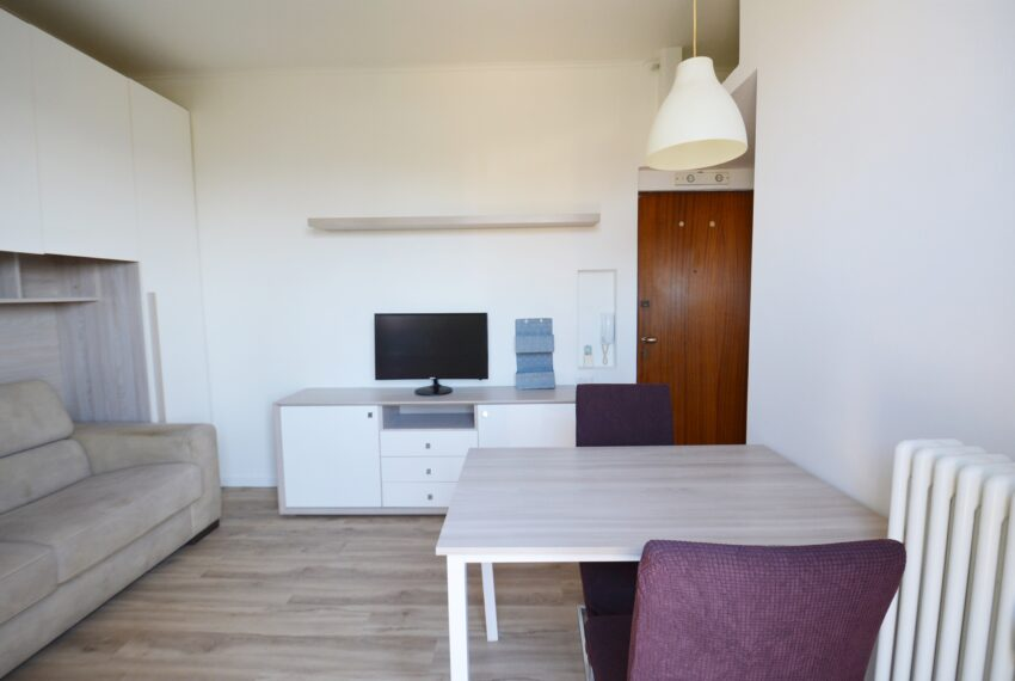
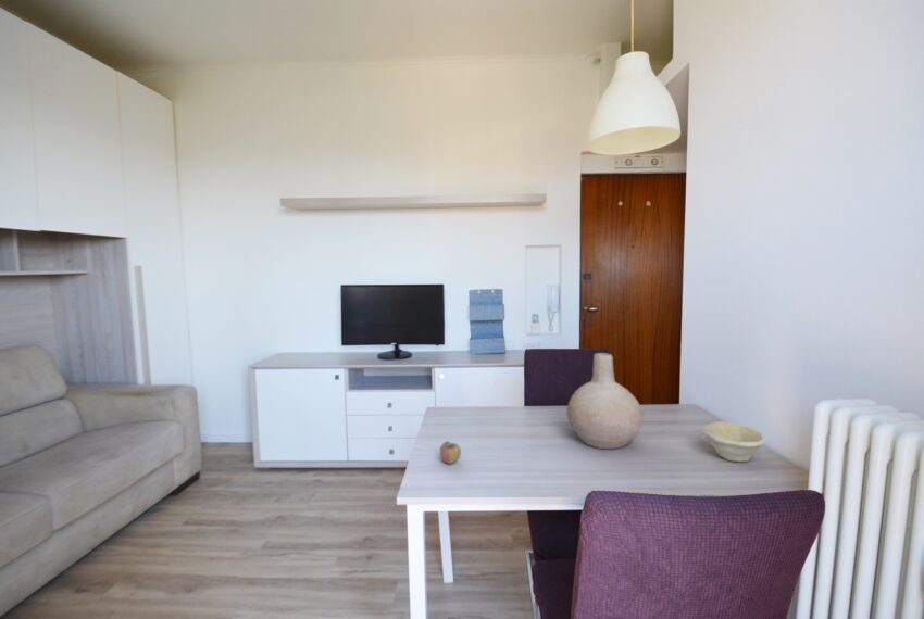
+ apple (448, 452)
+ vase (603, 397)
+ bowl (733, 443)
